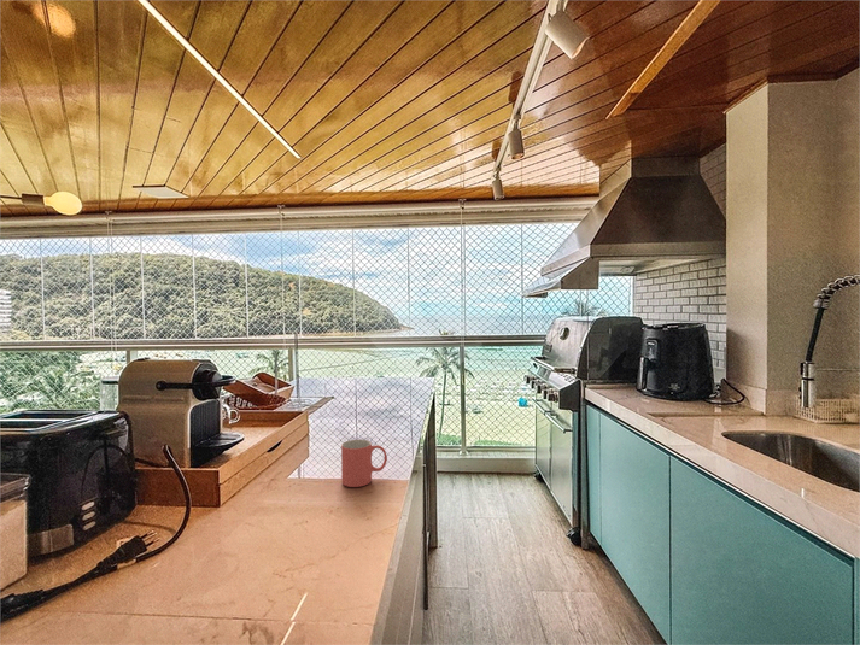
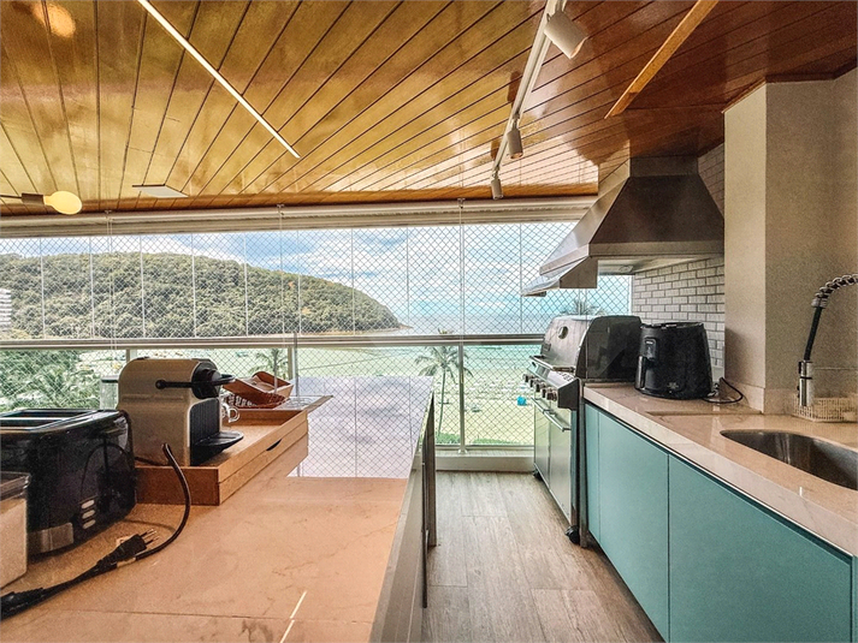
- mug (364, 461)
